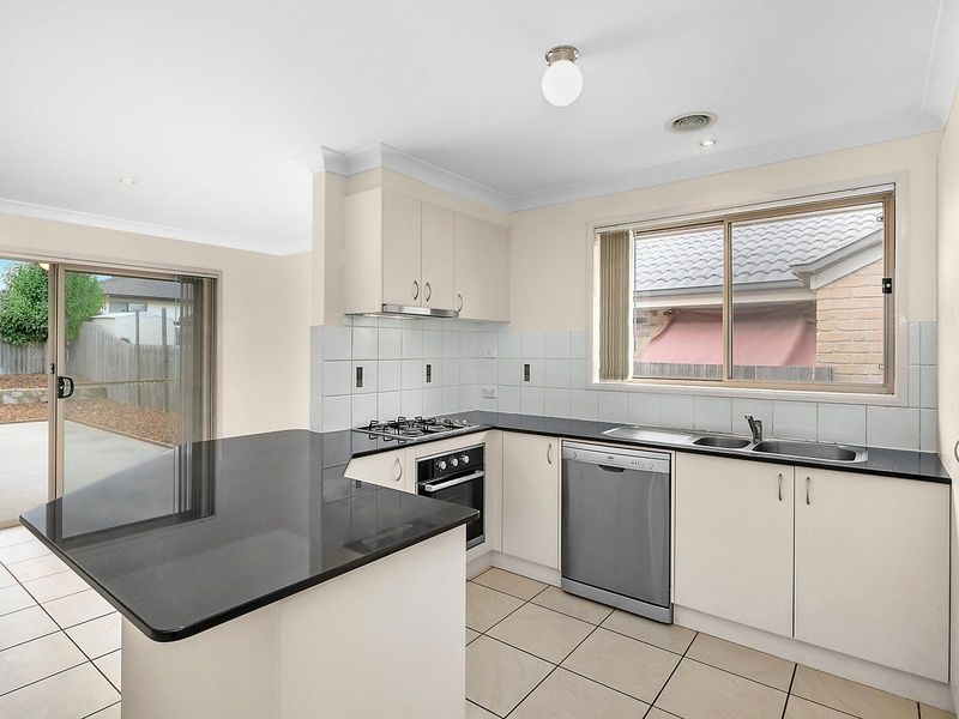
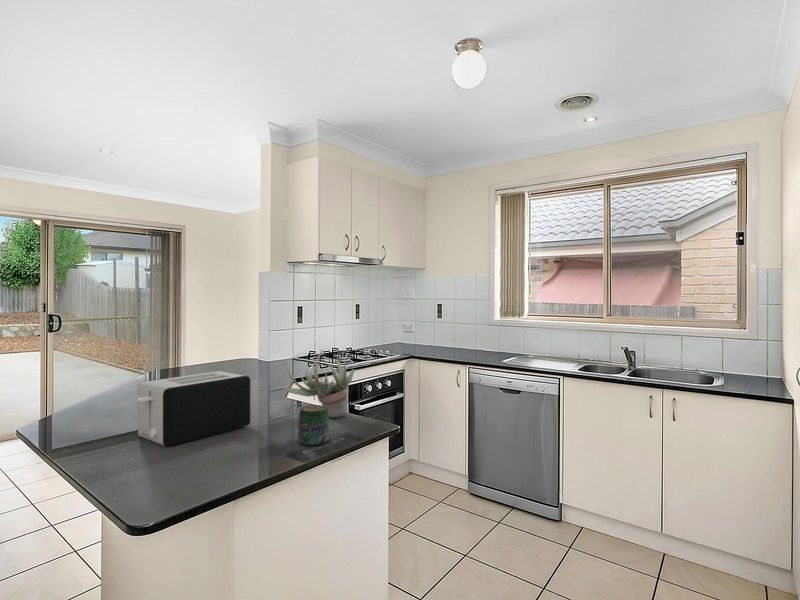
+ toaster (196, 404)
+ succulent plant (319, 383)
+ jar (313, 424)
